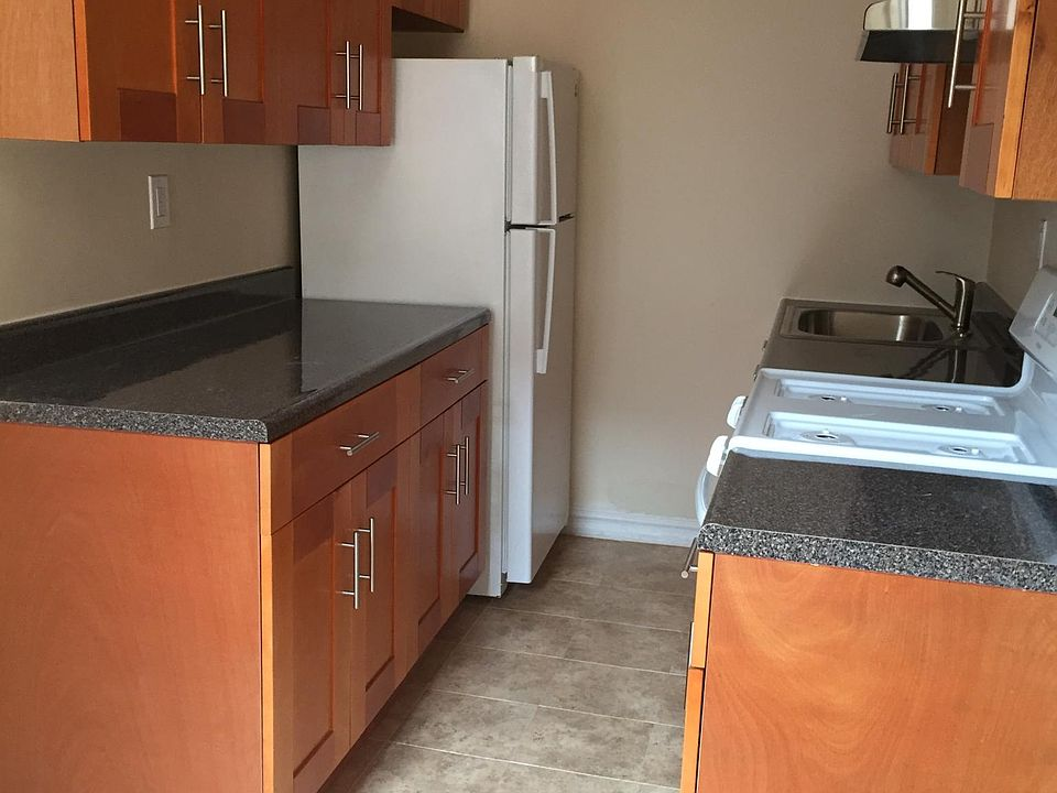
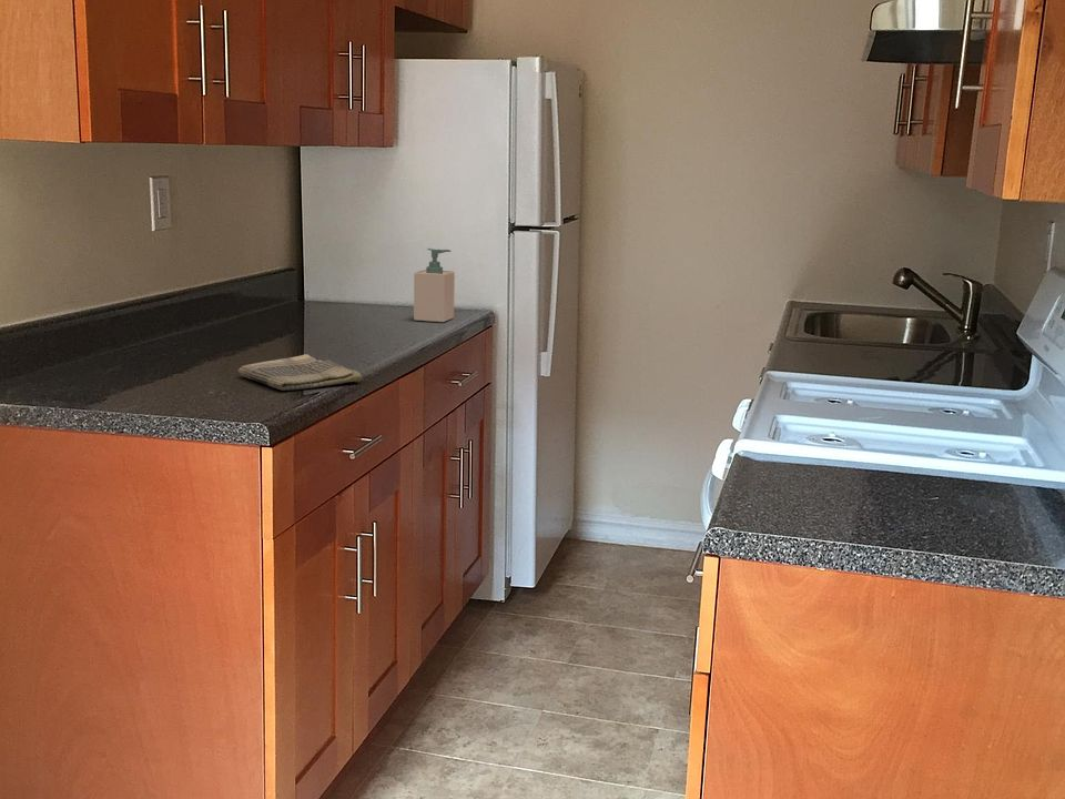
+ soap bottle (434, 284)
+ dish towel (301, 371)
